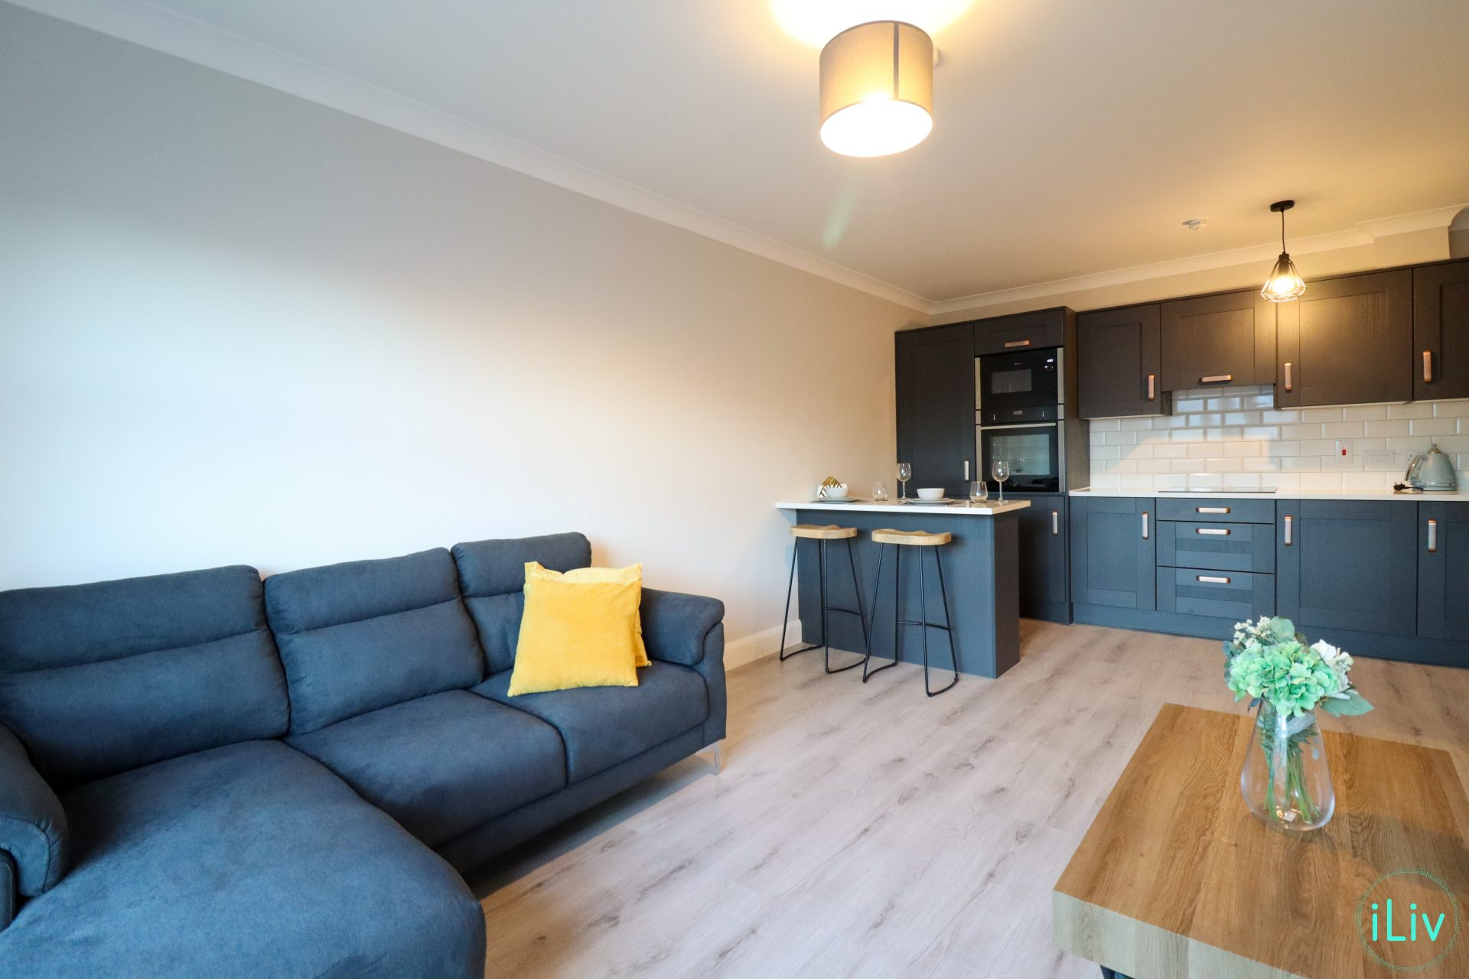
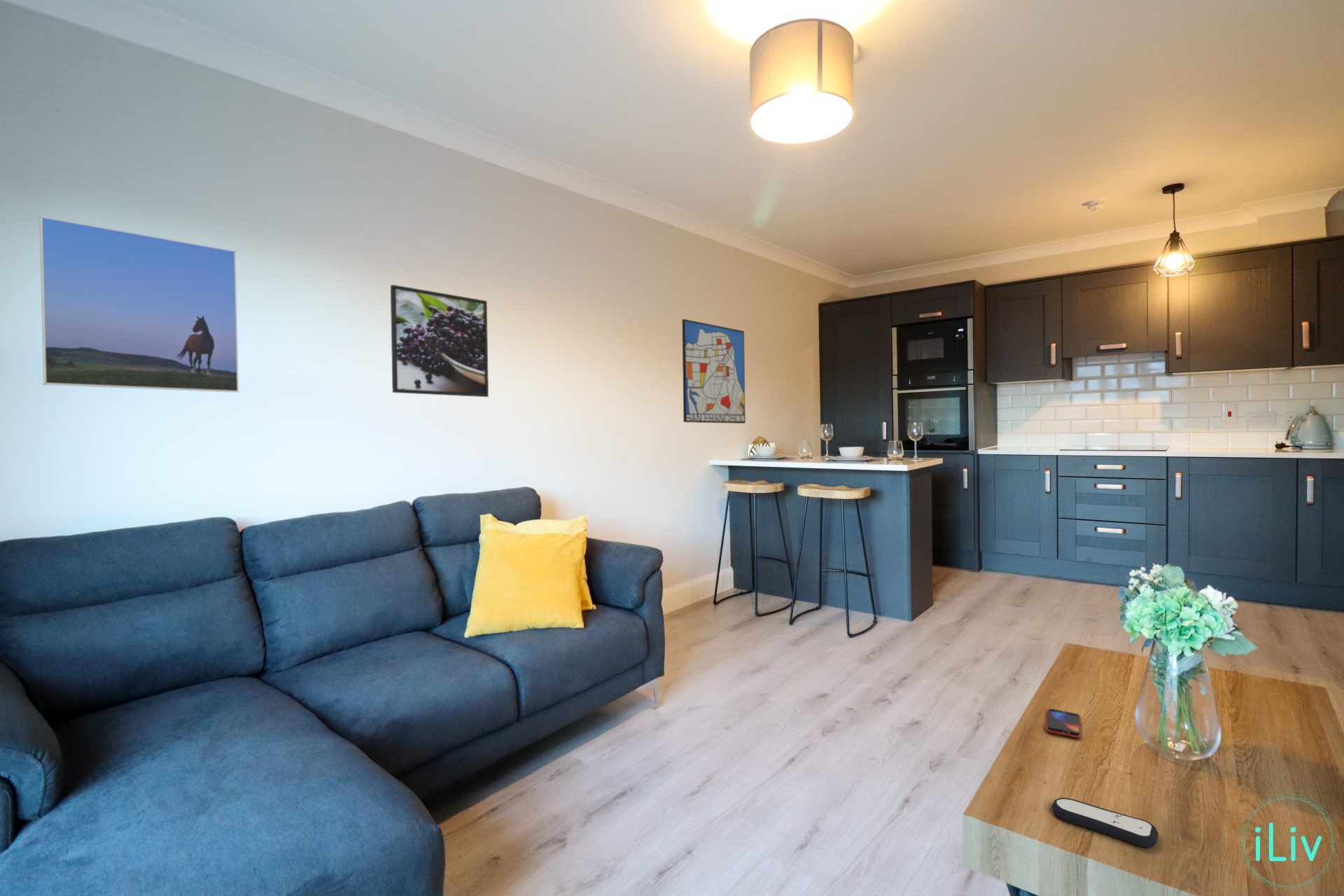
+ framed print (442, 344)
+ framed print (147, 312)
+ smartphone (1063, 722)
+ wall art (715, 374)
+ remote control (1102, 820)
